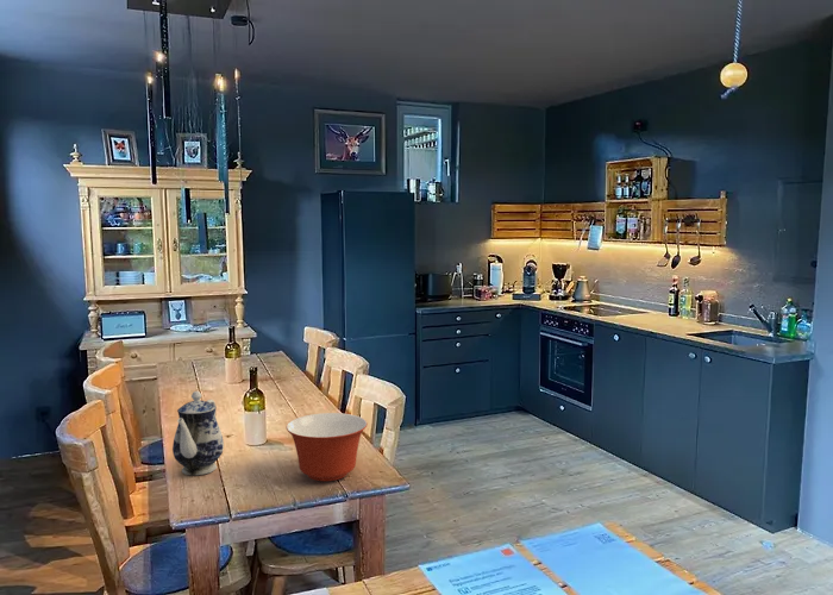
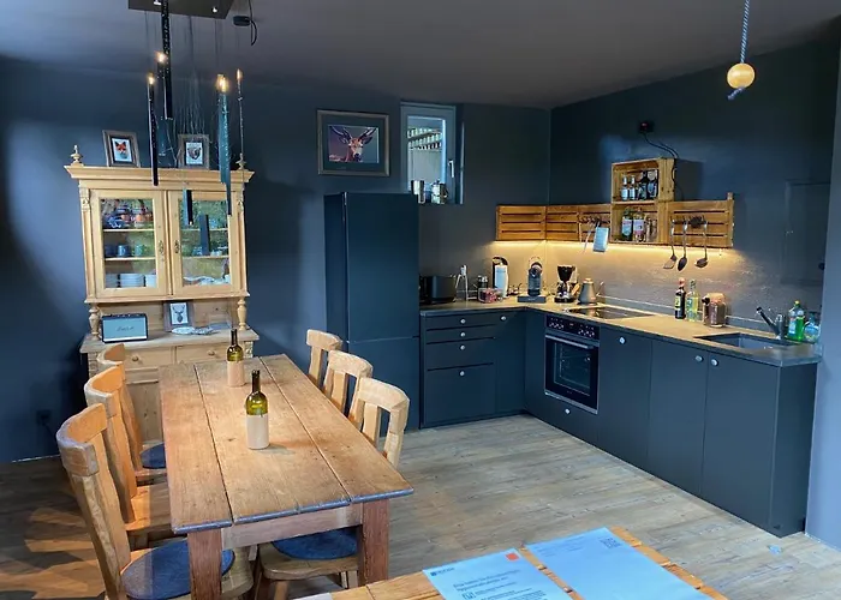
- teapot (198, 430)
- mixing bowl (327, 449)
